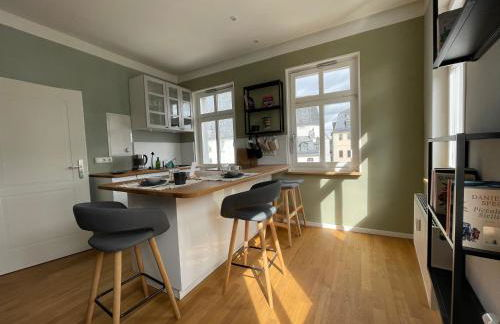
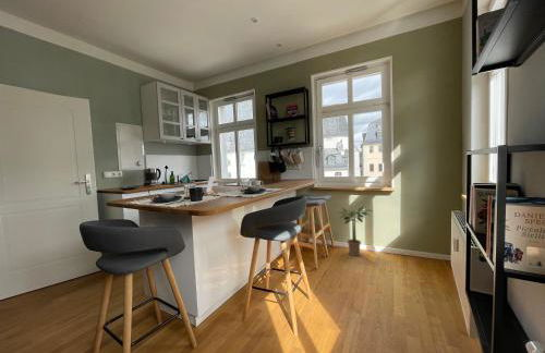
+ potted plant (354, 229)
